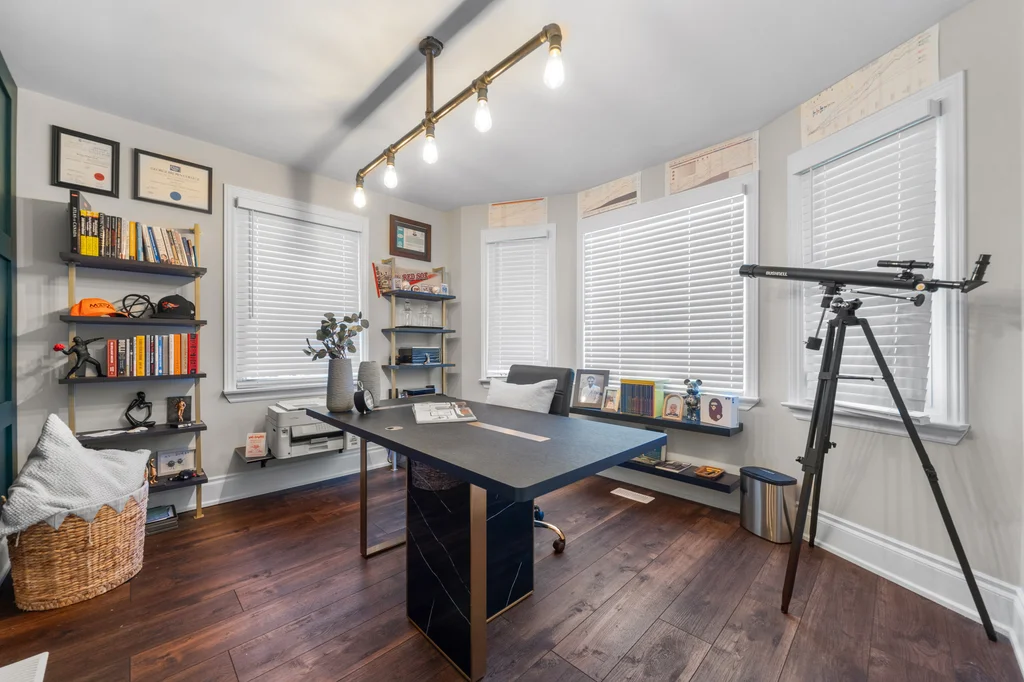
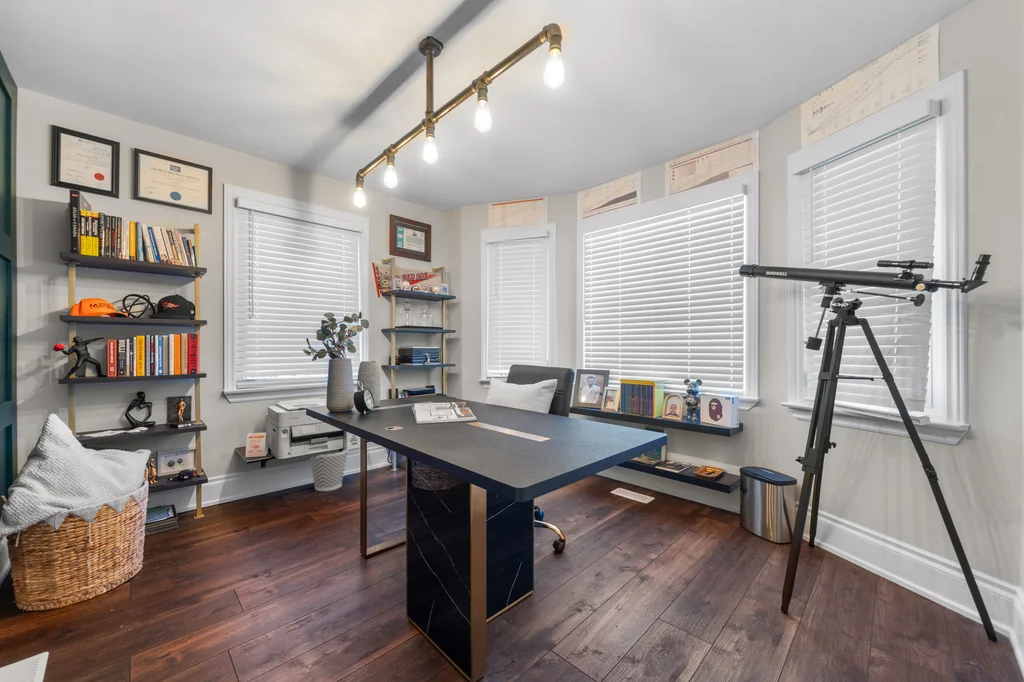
+ wastebasket (328, 468)
